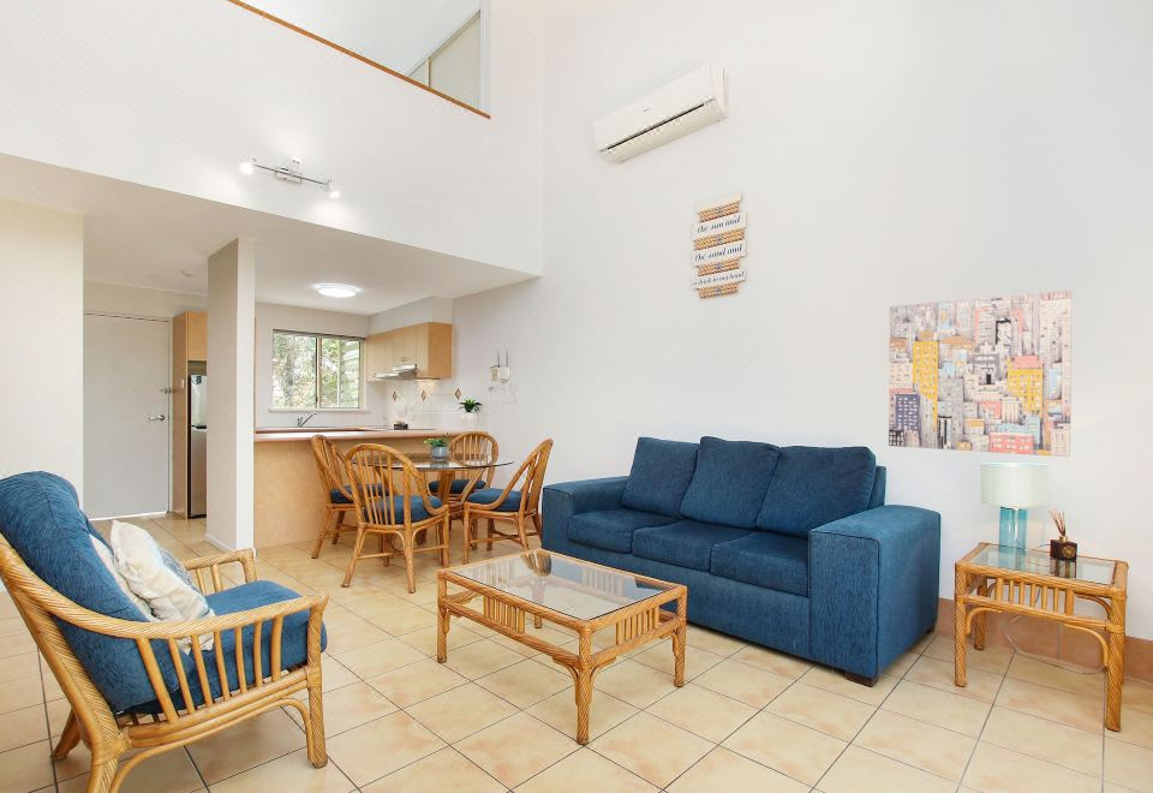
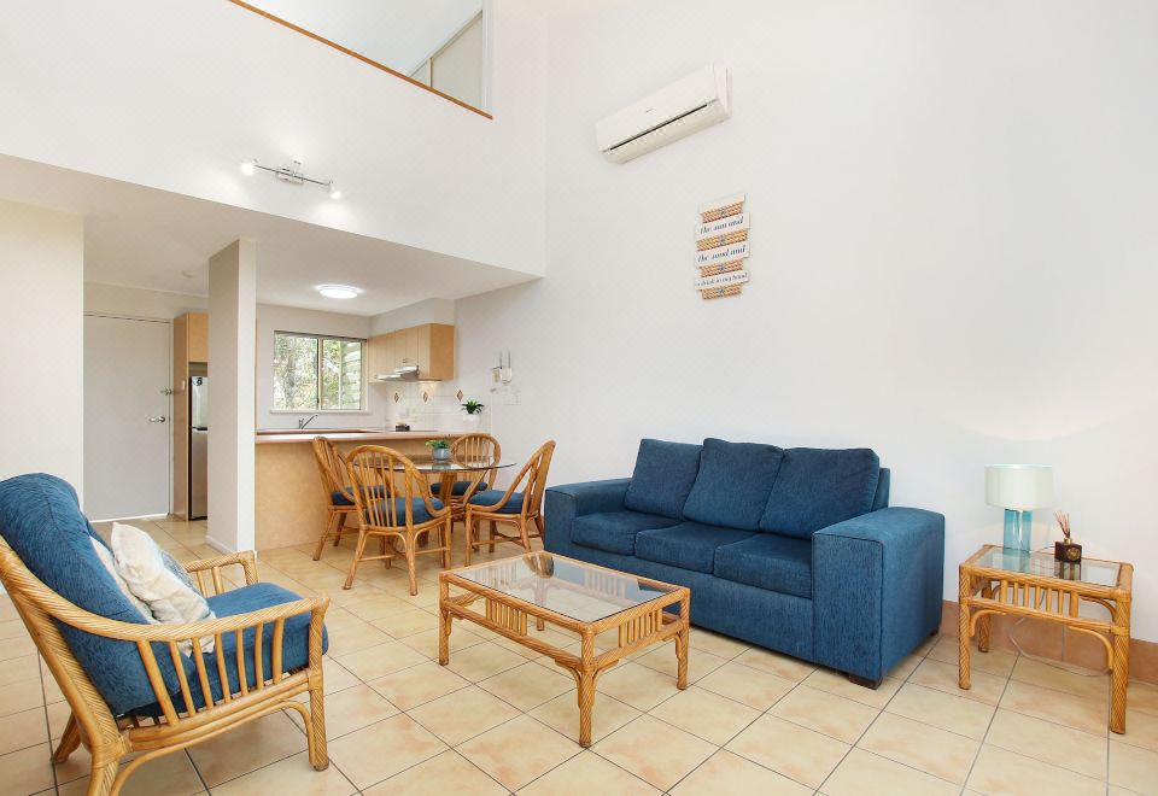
- wall art (972, 375)
